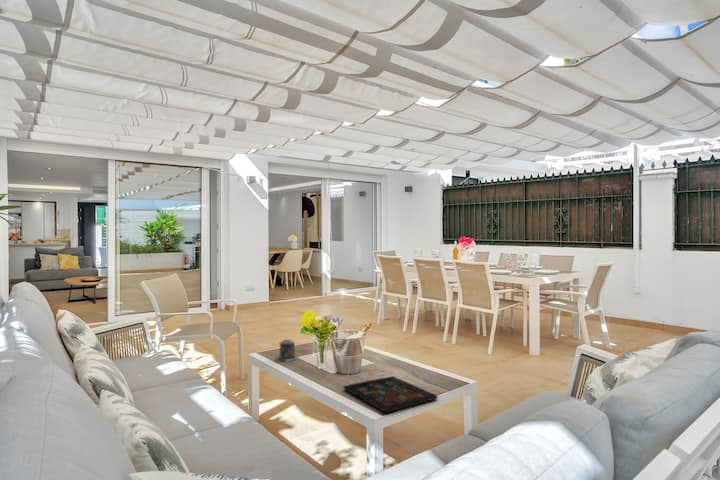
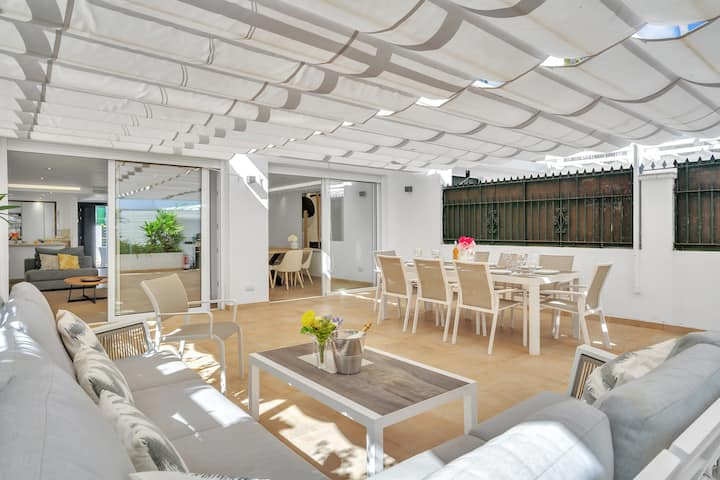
- candle (289, 349)
- decorative tray (389, 392)
